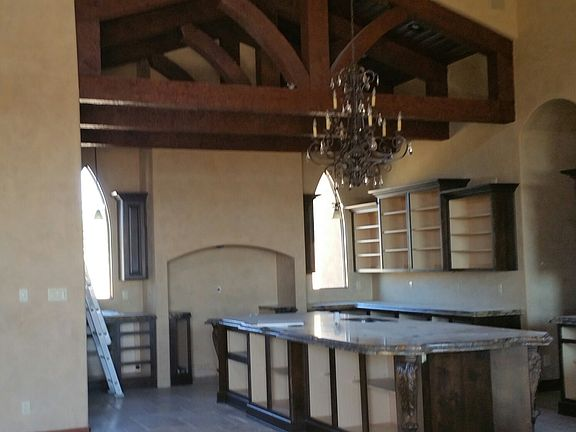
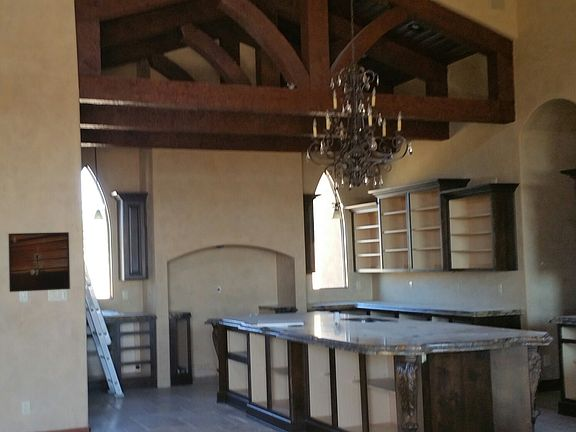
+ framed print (39, 261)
